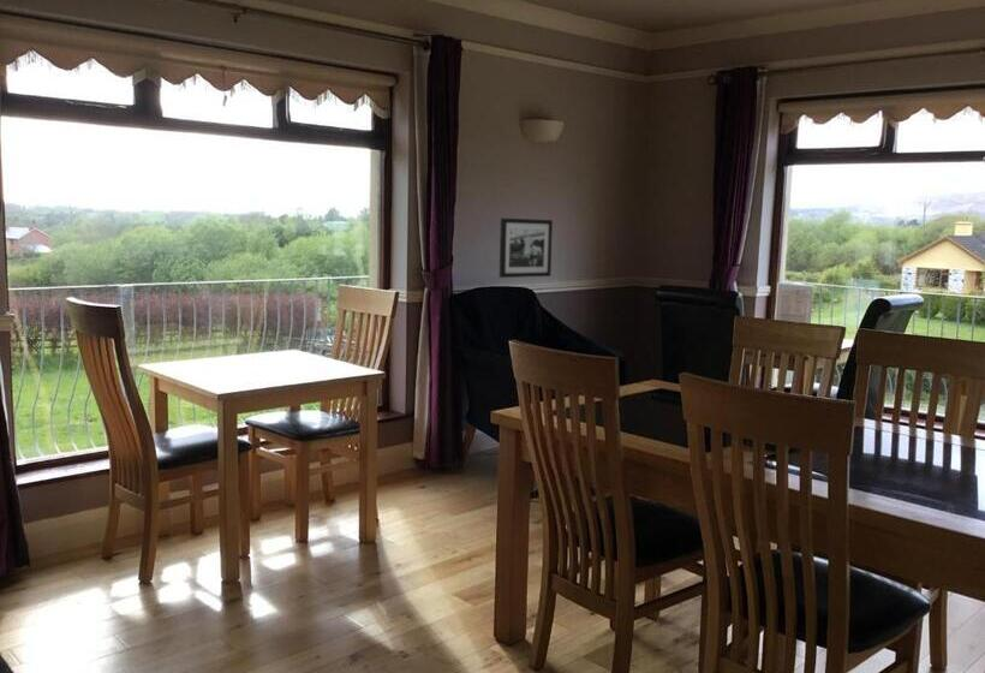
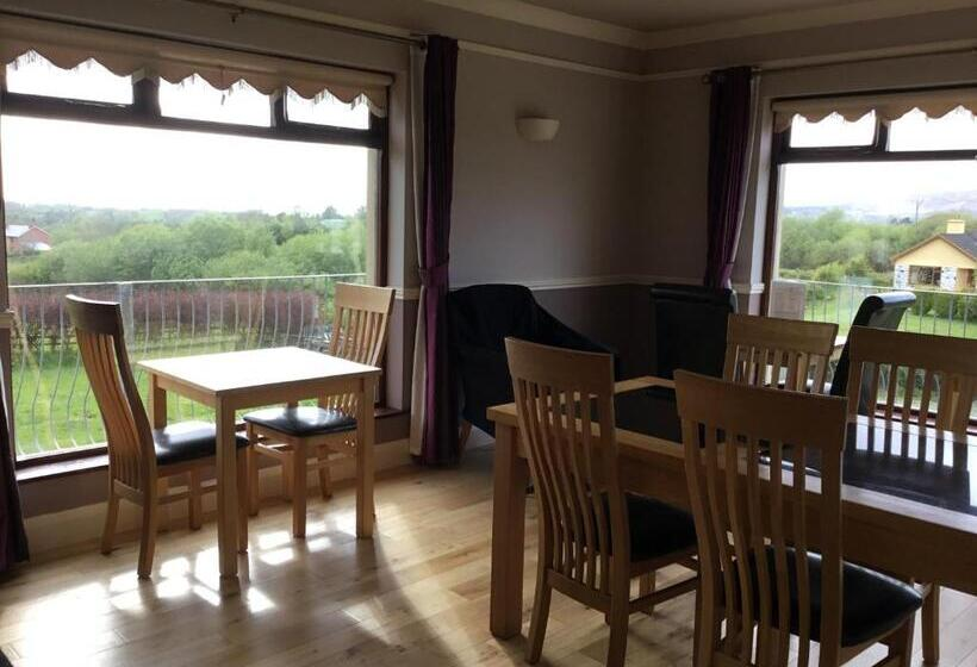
- picture frame (526, 248)
